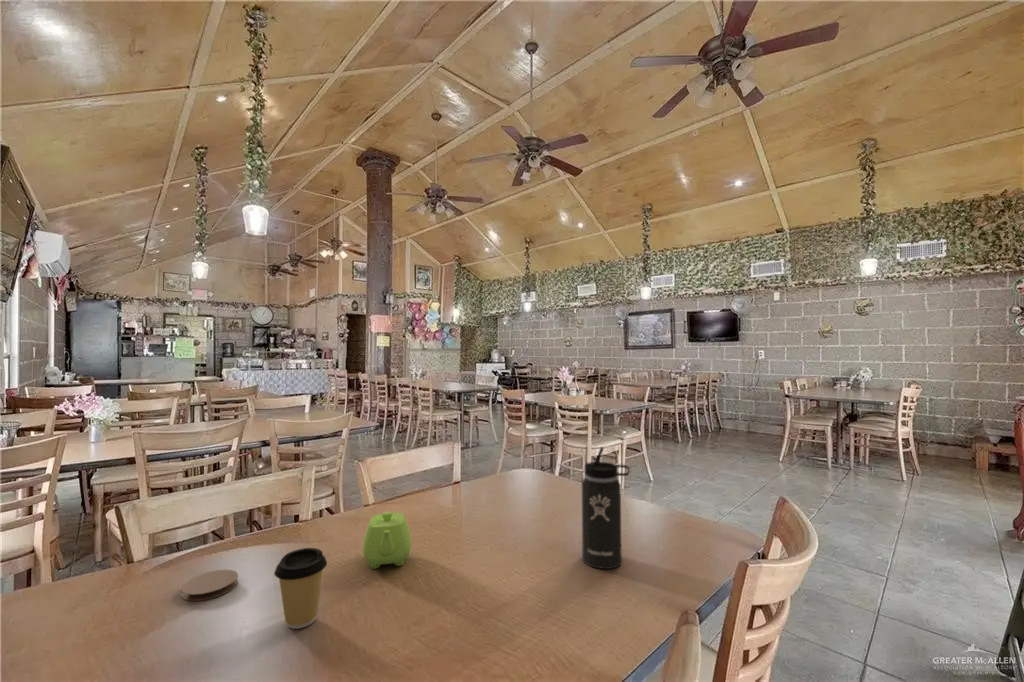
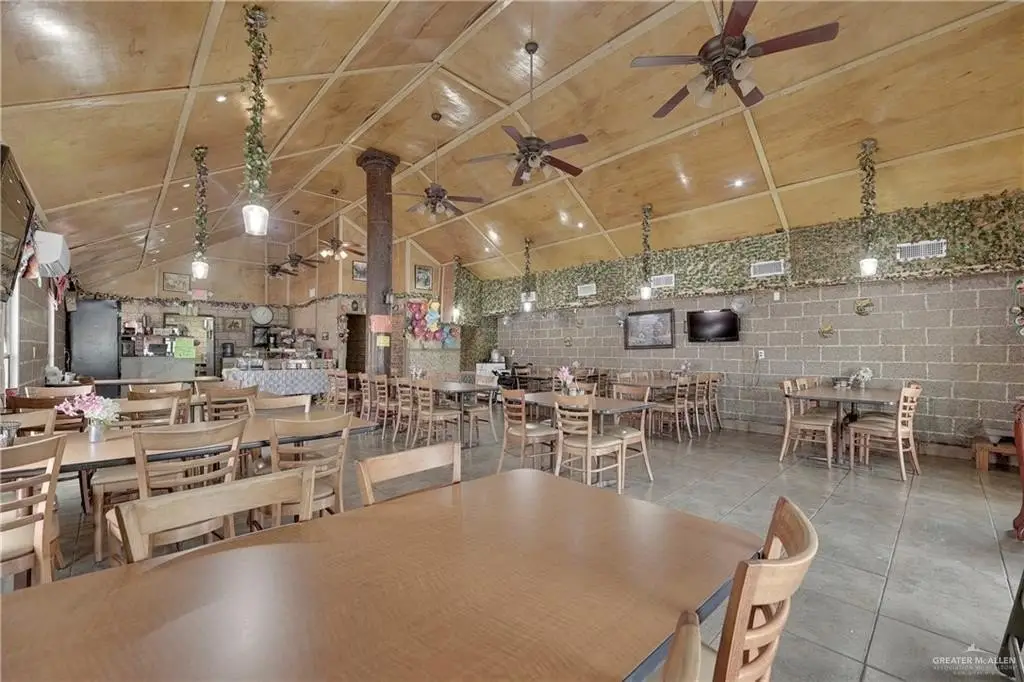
- coffee cup (301, 588)
- coaster (210, 584)
- teapot (387, 538)
- thermos bottle (605, 503)
